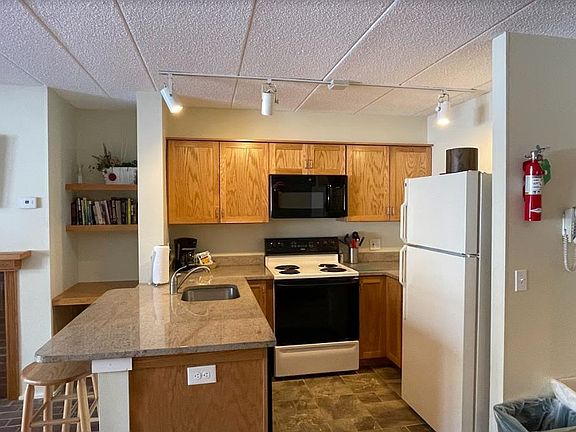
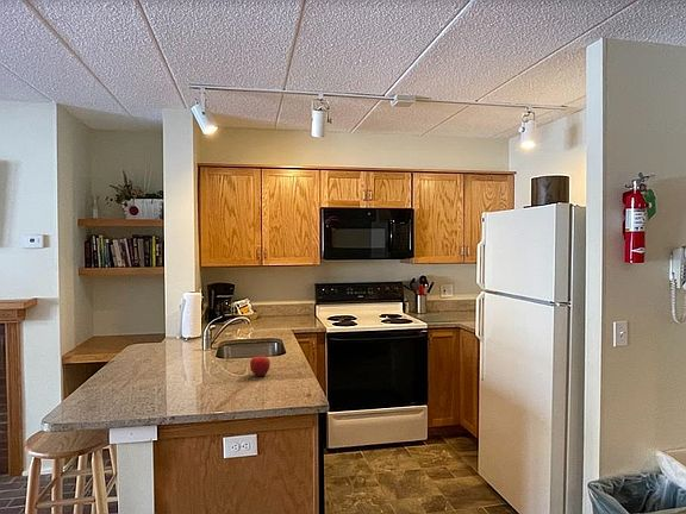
+ fruit (260, 364)
